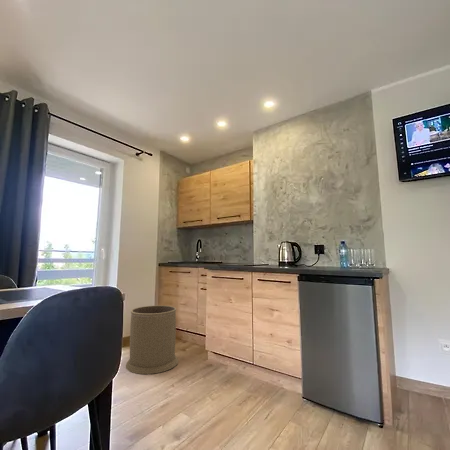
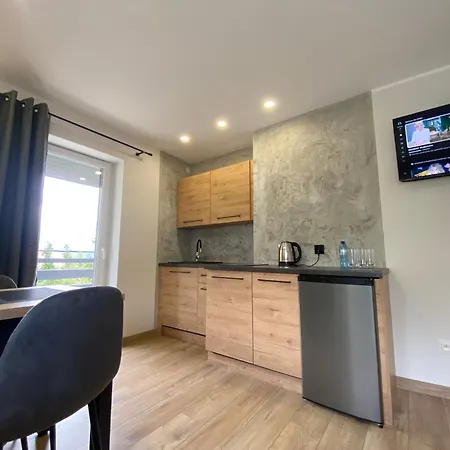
- trash can (153, 336)
